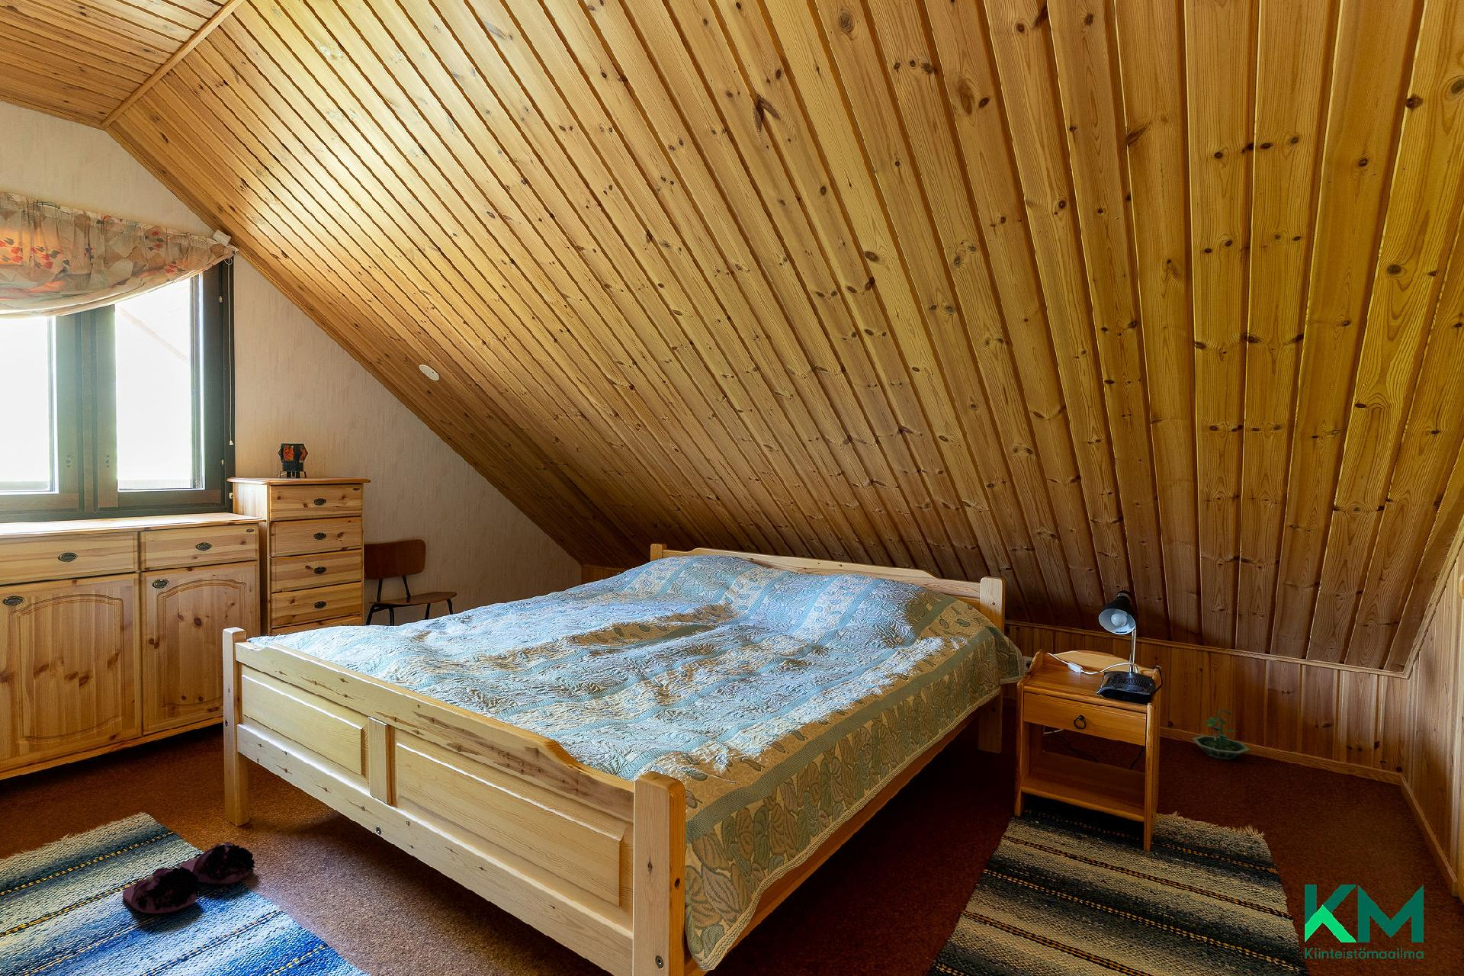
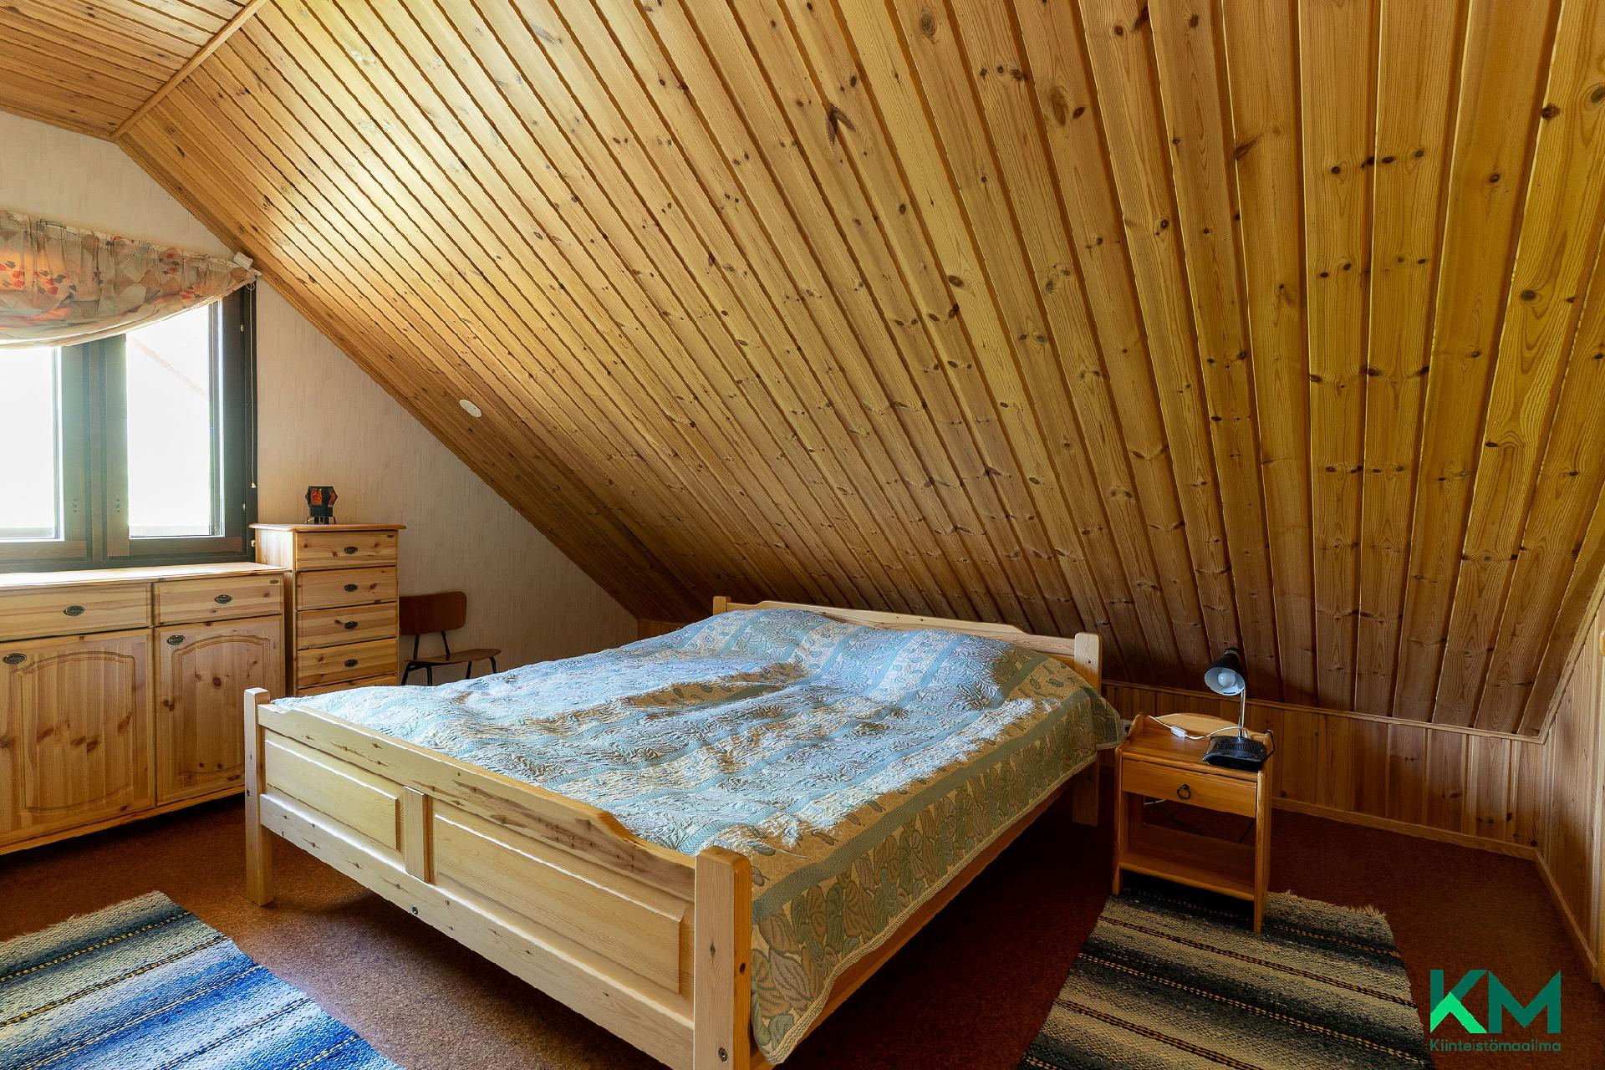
- terrarium (1221, 718)
- slippers (190, 870)
